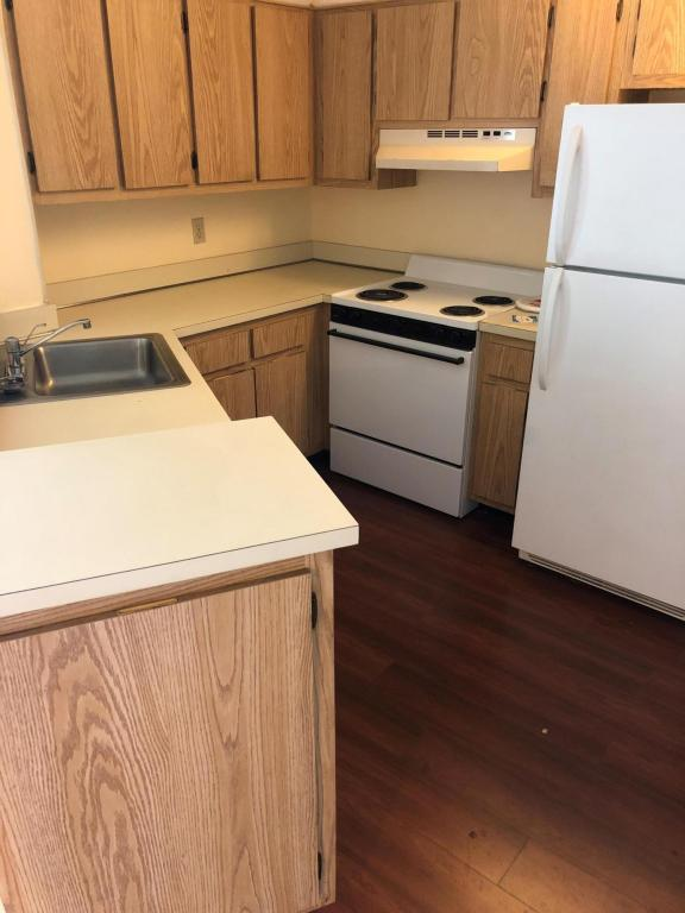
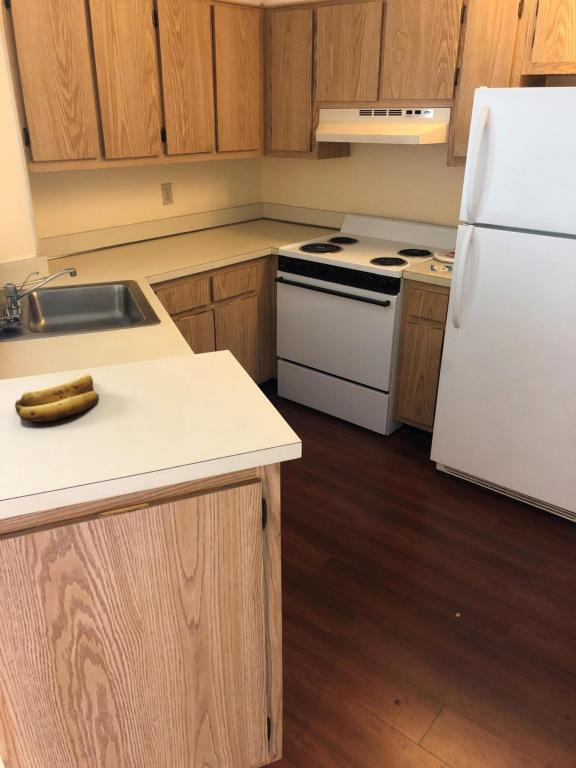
+ banana (56, 389)
